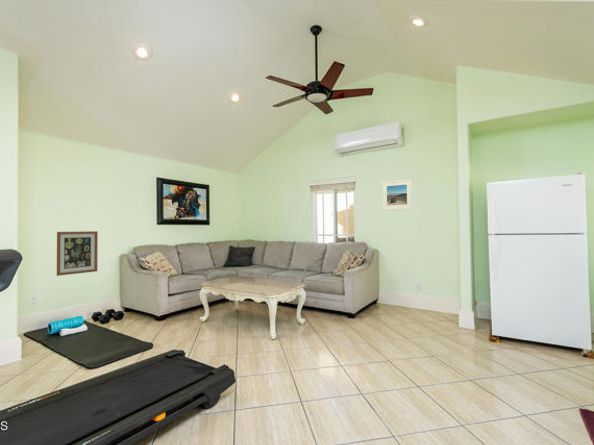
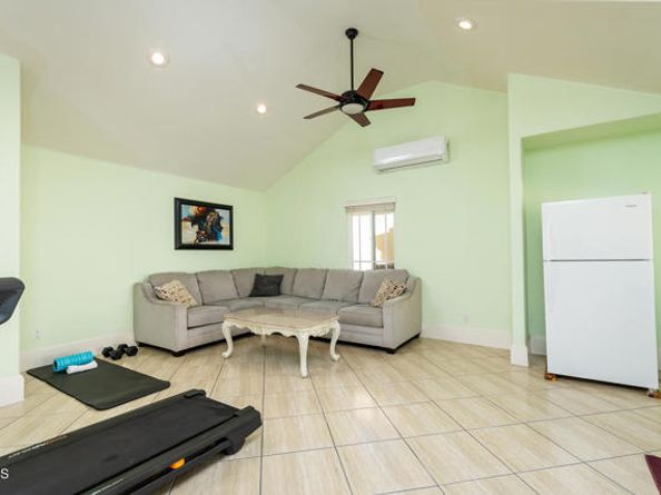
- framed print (396, 195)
- wall art (78, 252)
